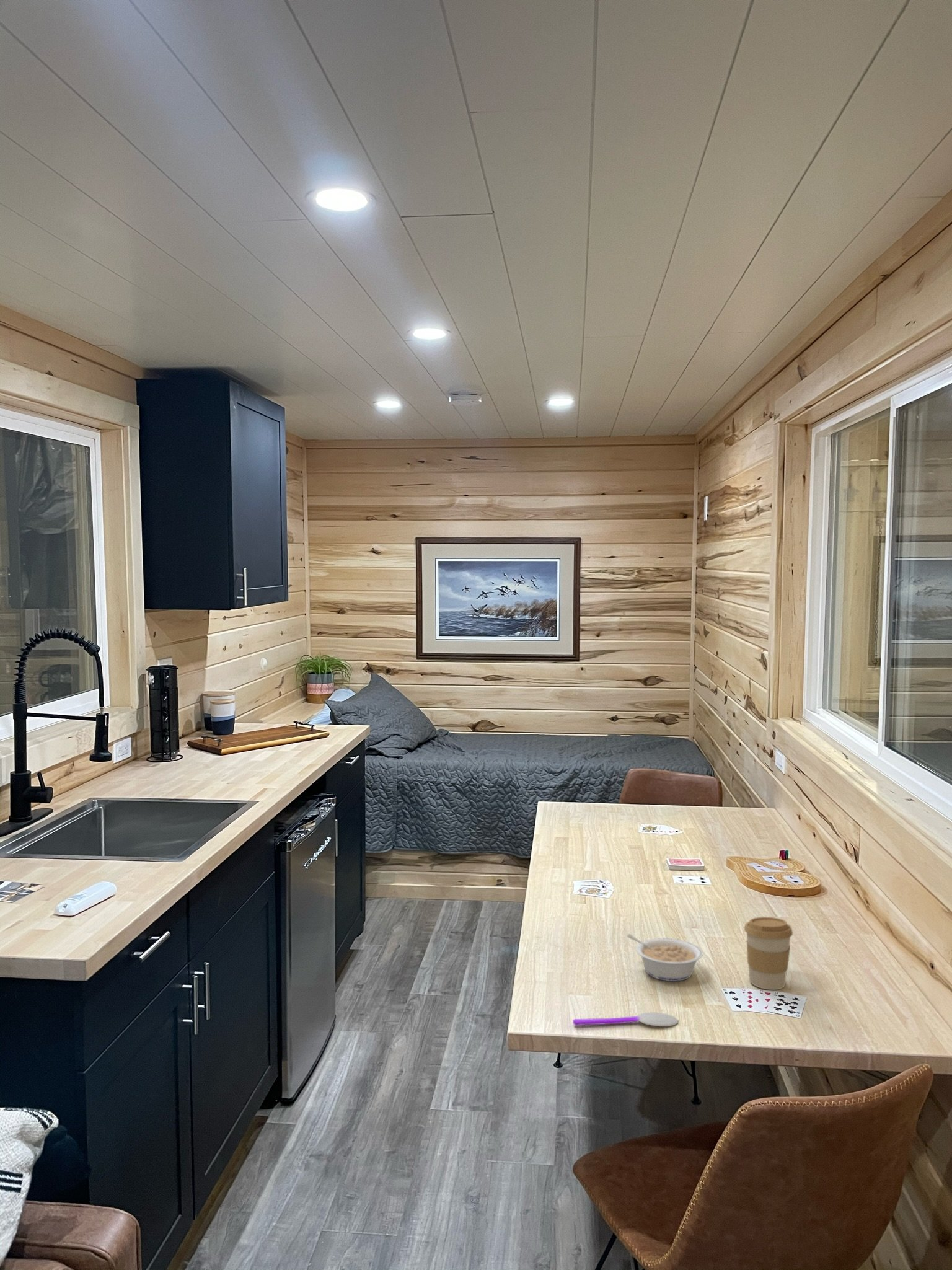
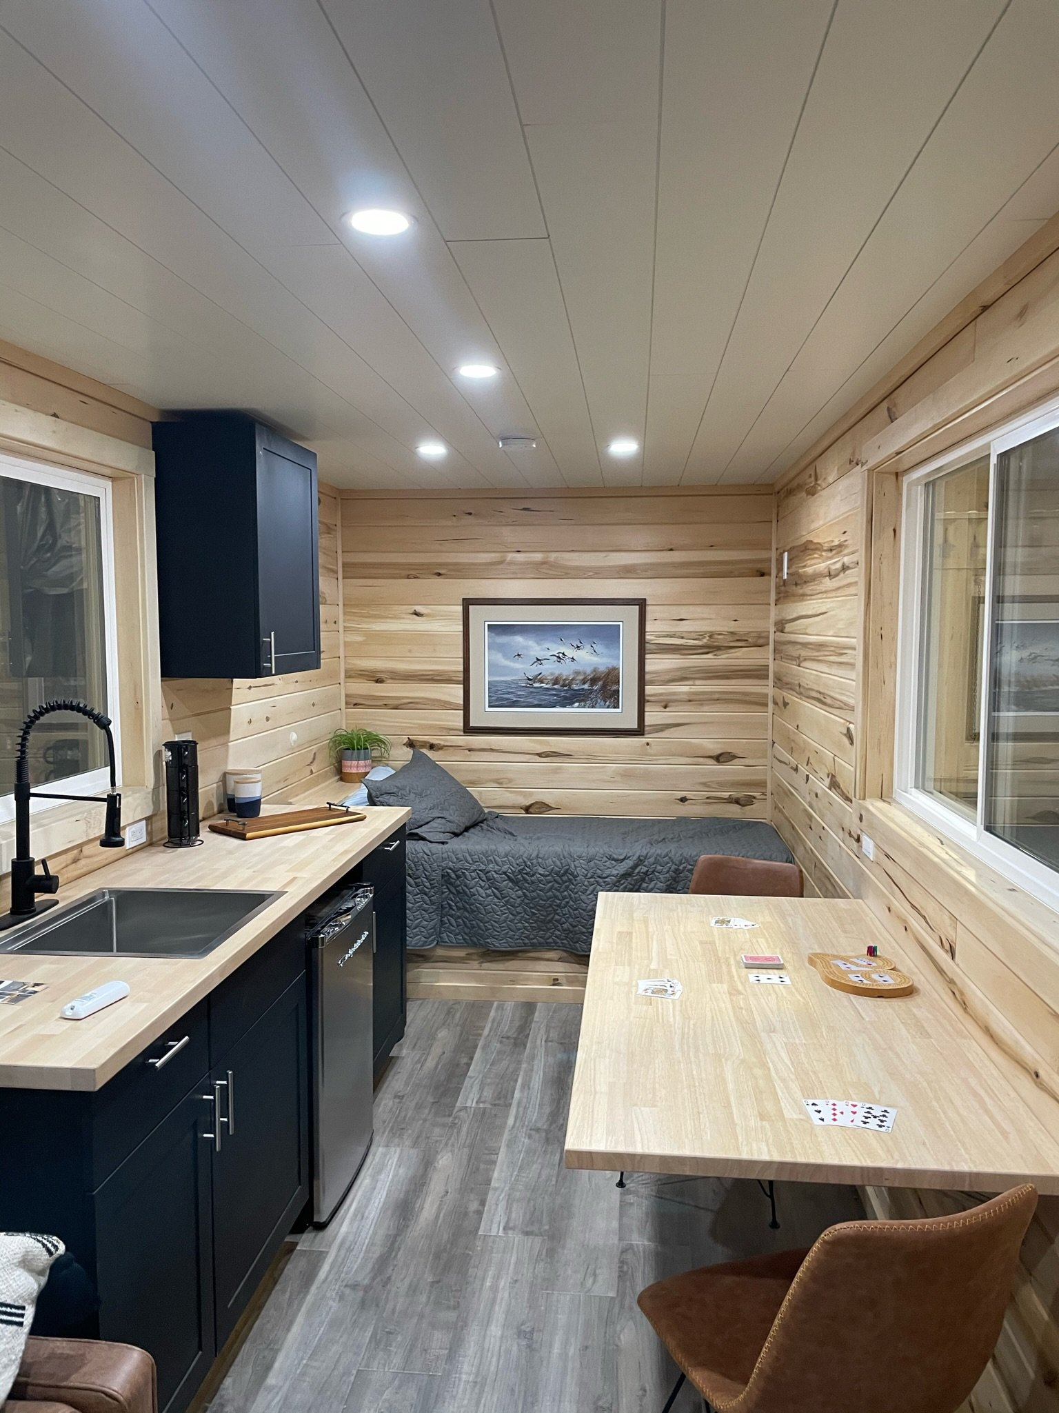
- spoon (625, 1019)
- coffee cup (767, 951)
- legume (666, 959)
